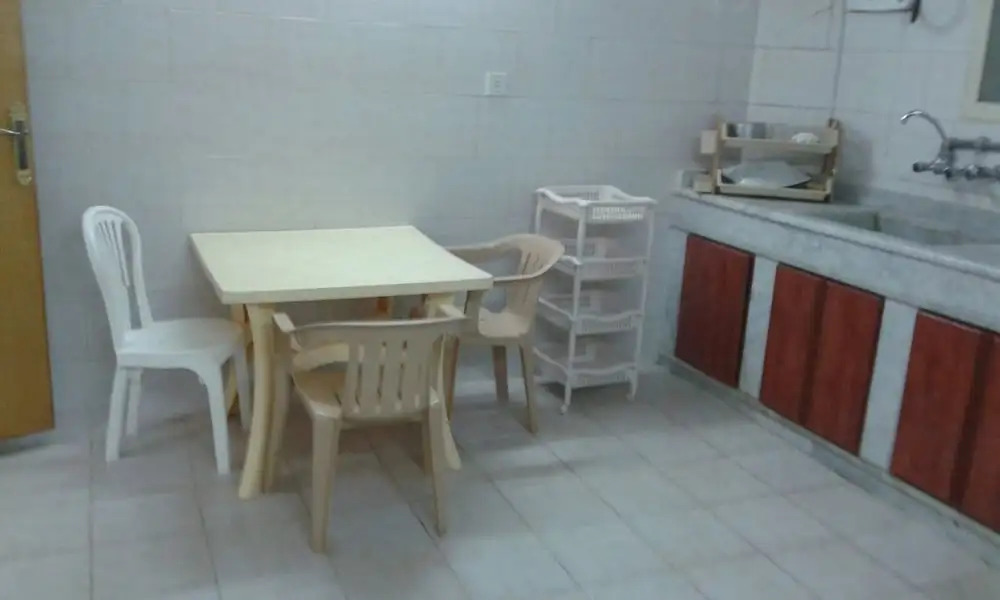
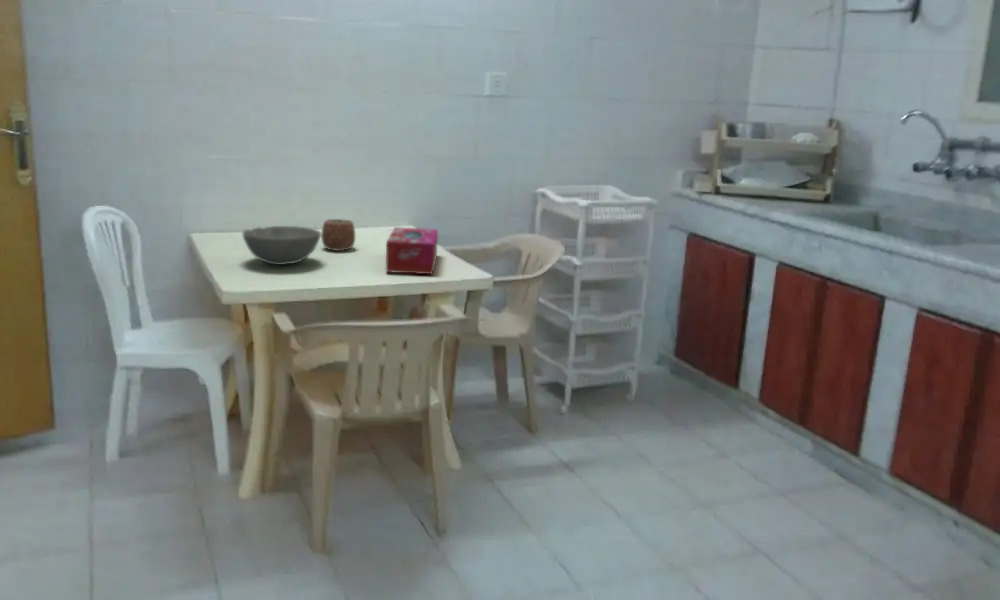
+ tissue box (412, 249)
+ mug (338, 233)
+ bowl (282, 247)
